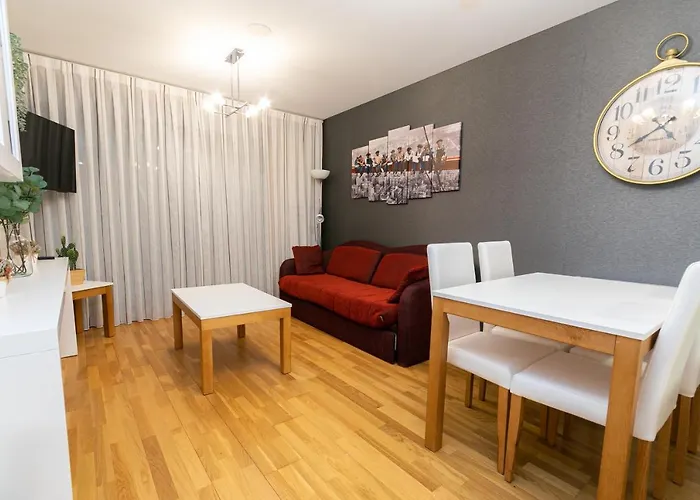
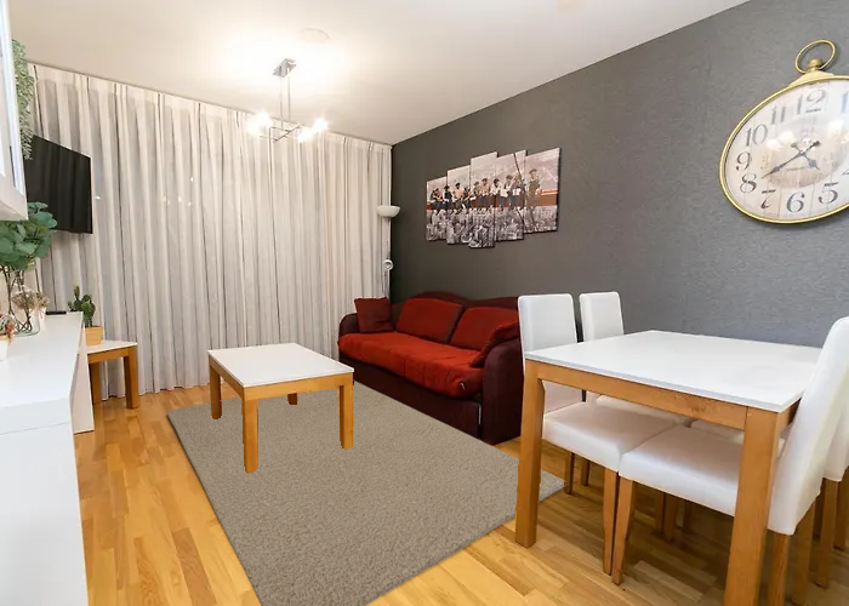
+ rug (332, 441)
